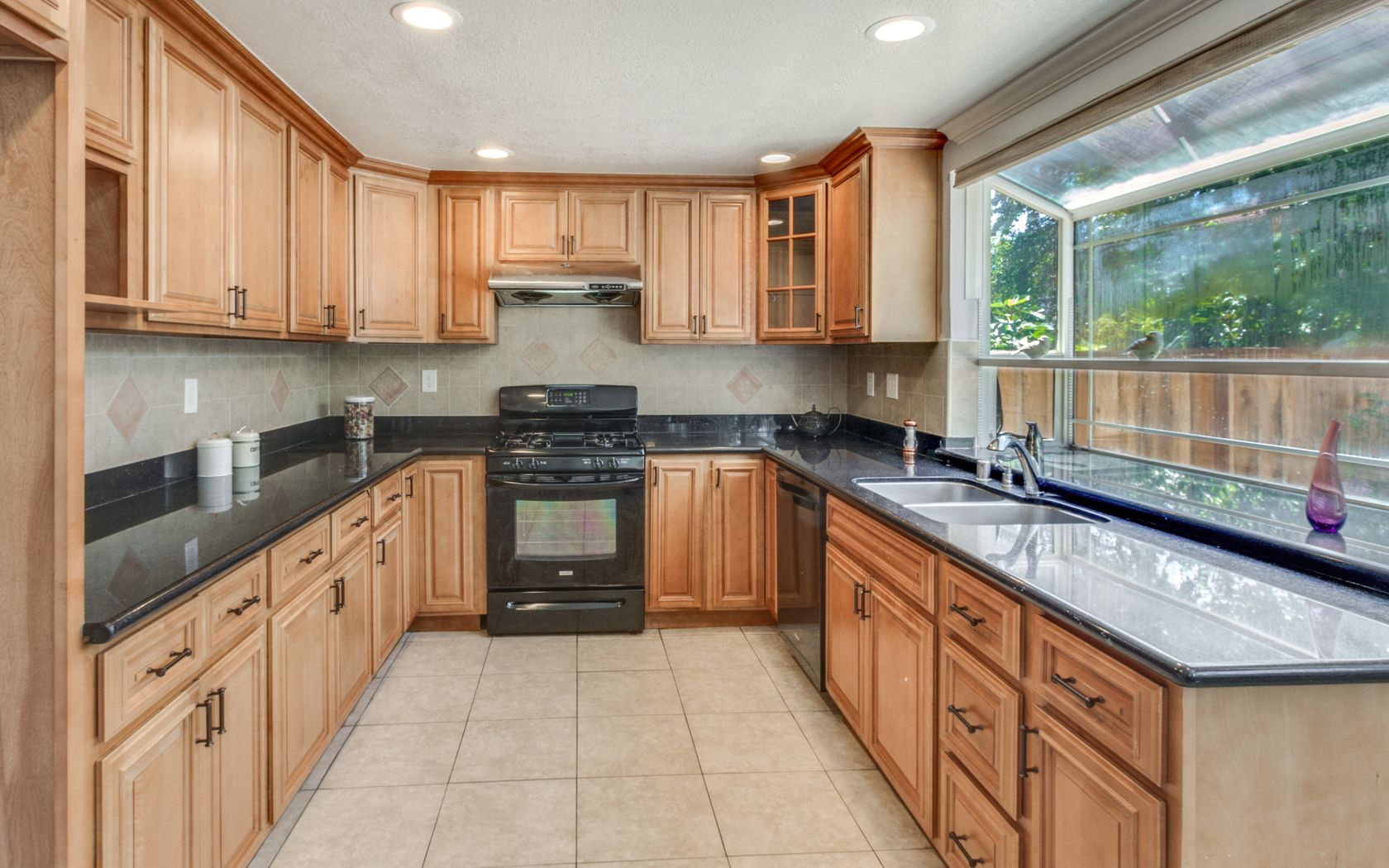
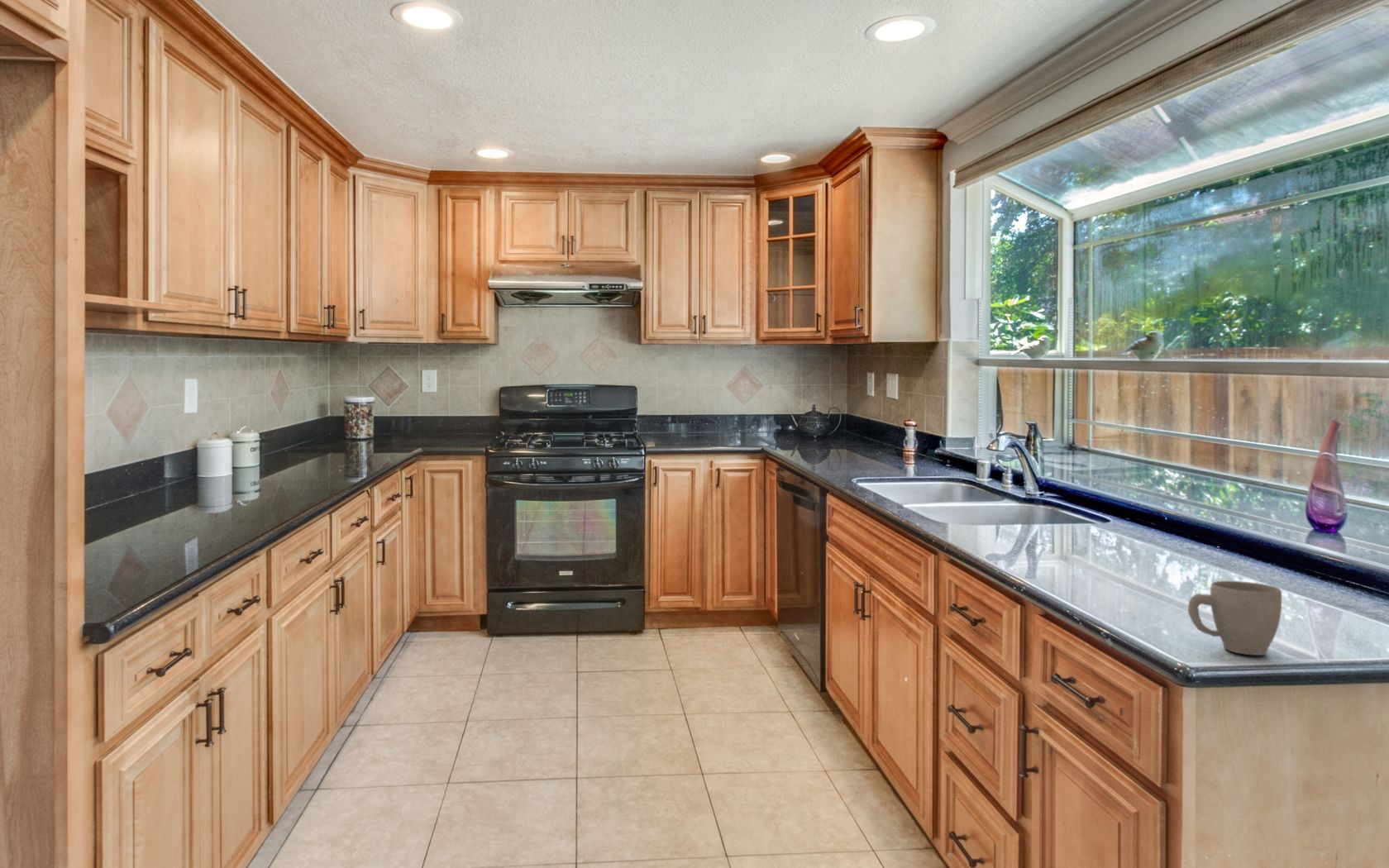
+ mug (1233, 618)
